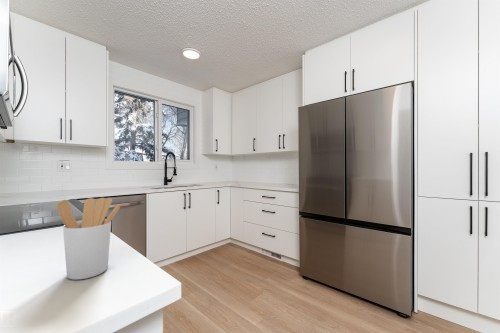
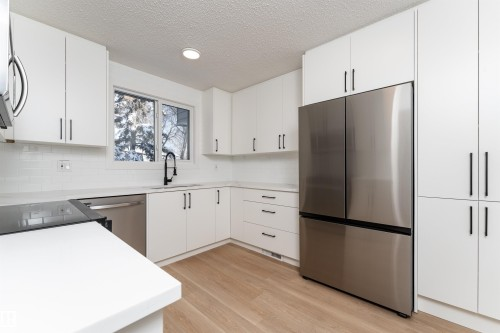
- utensil holder (91, 232)
